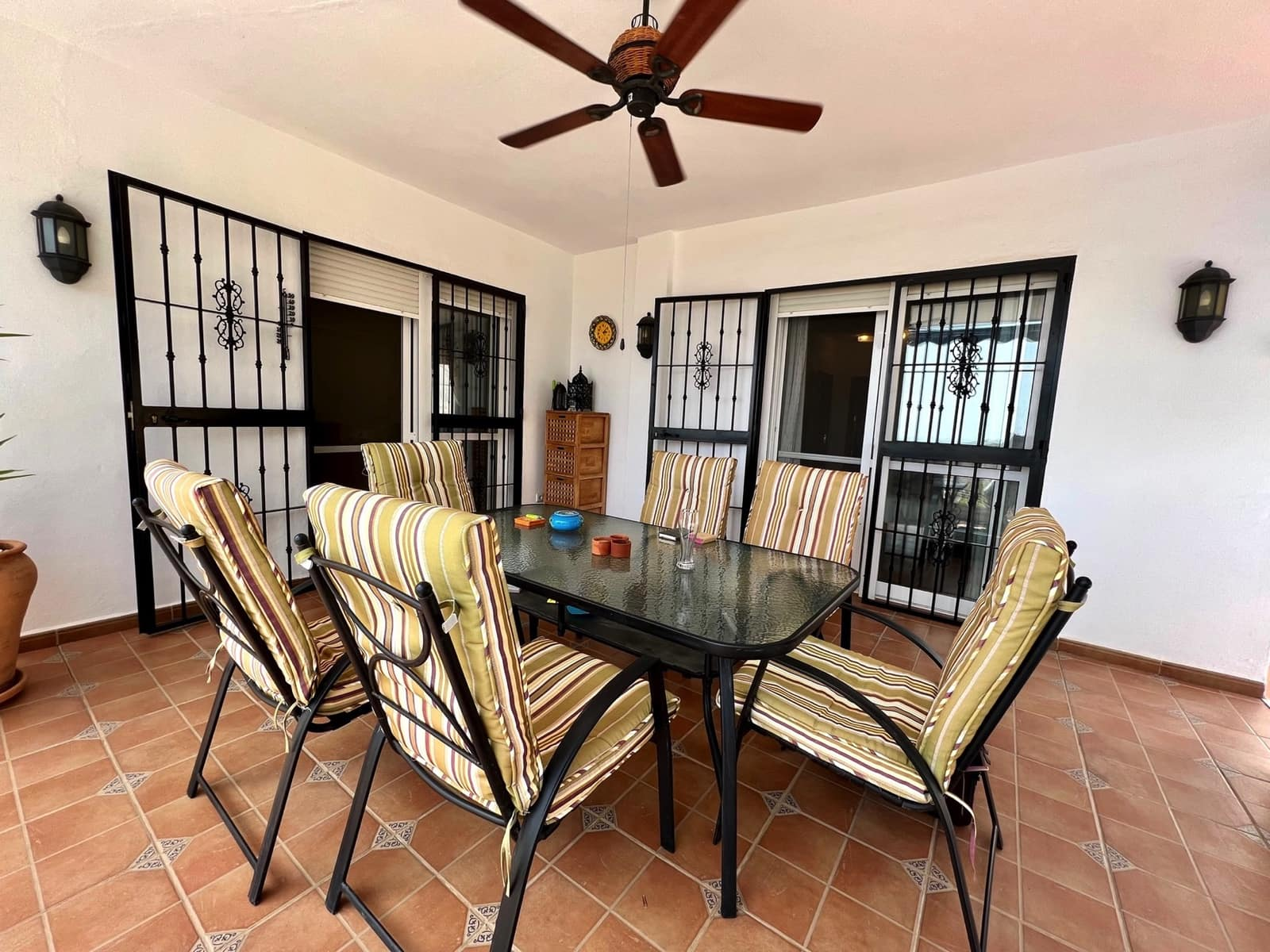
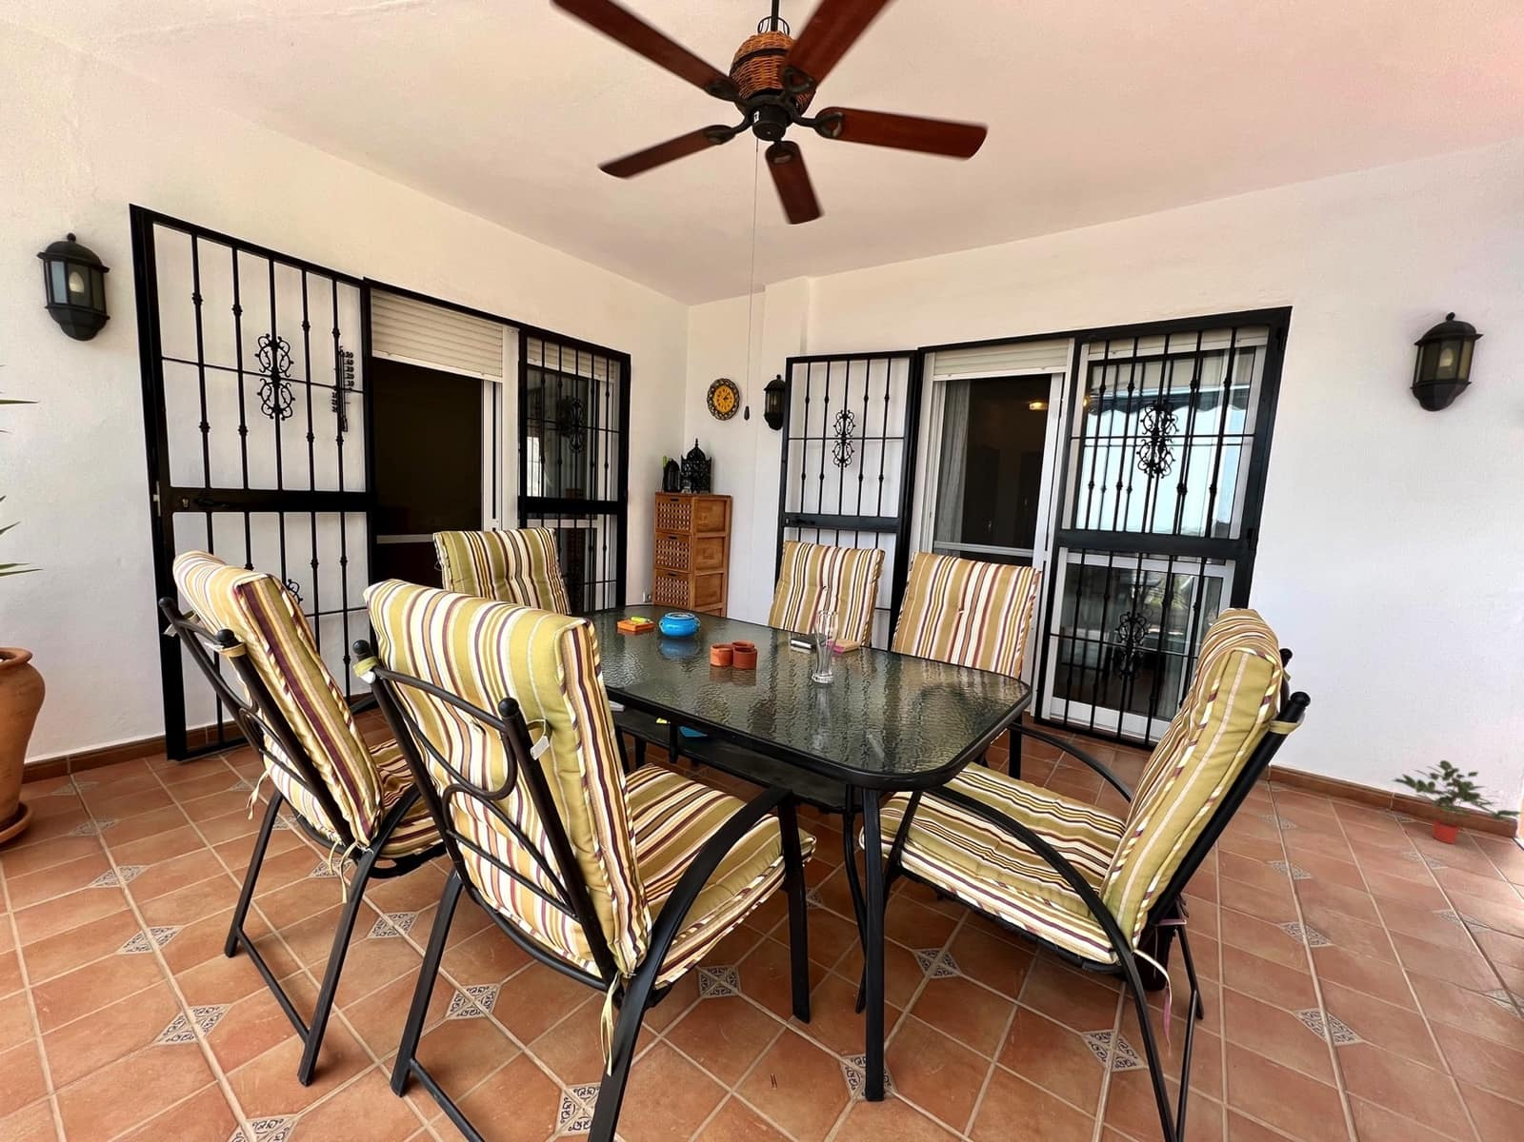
+ potted plant (1454, 801)
